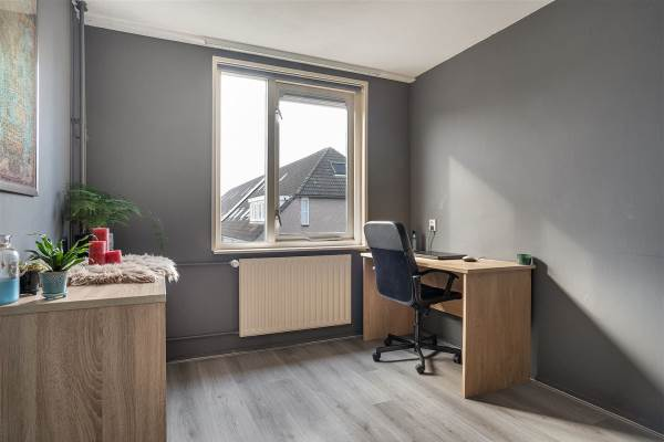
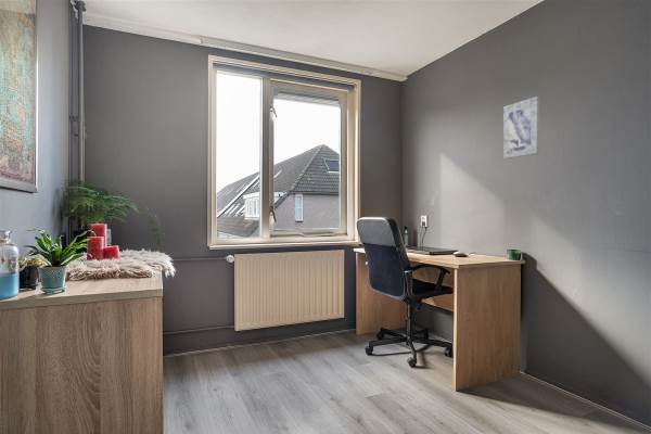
+ wall art (520, 129)
